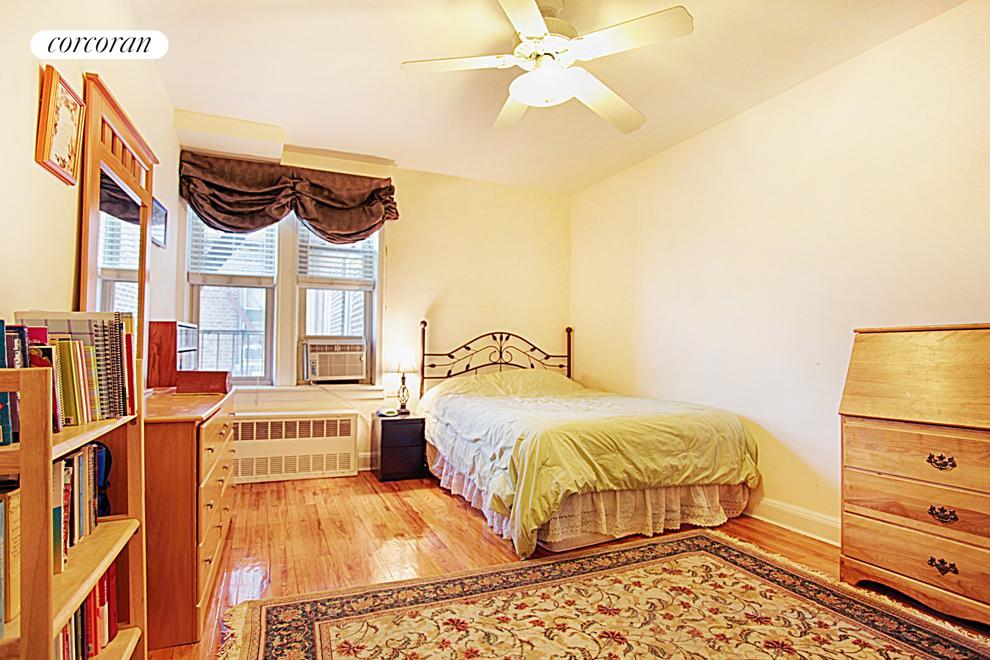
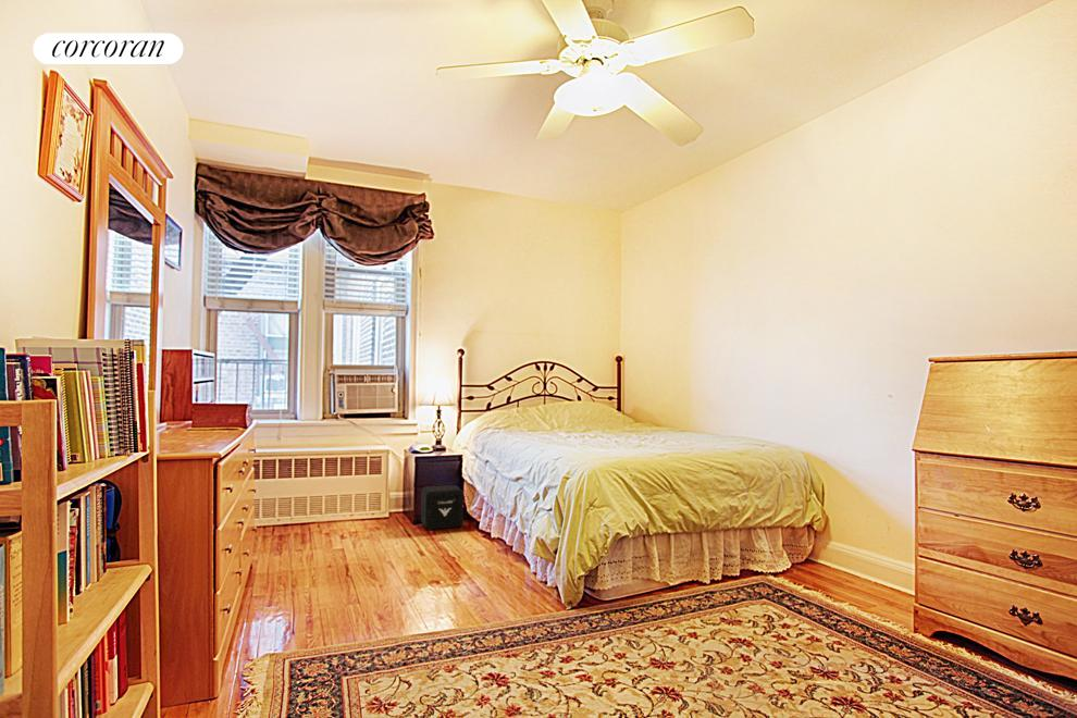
+ air purifier (442, 507)
